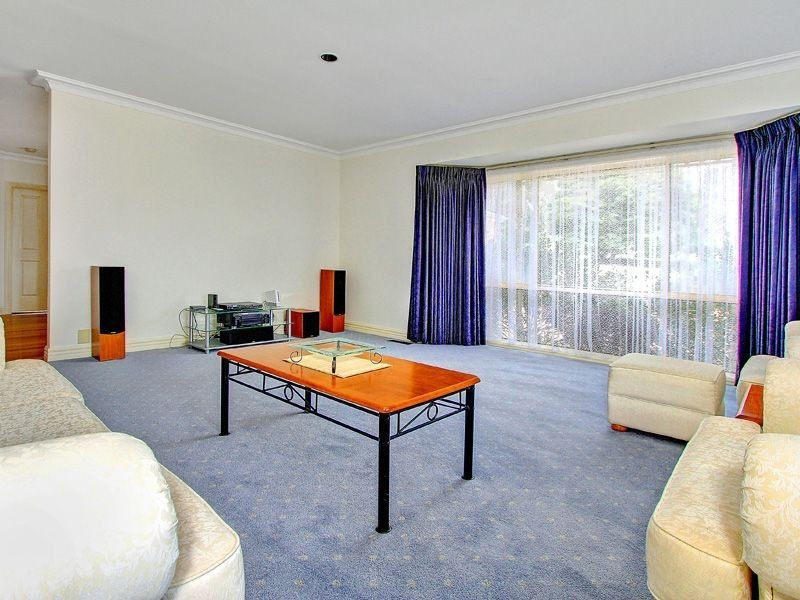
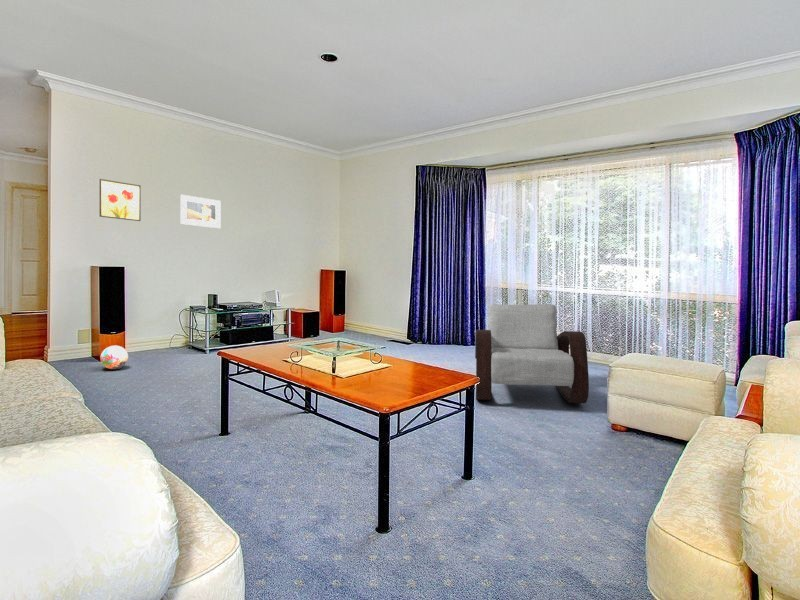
+ ball (114, 357)
+ wall art (120, 200)
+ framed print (201, 211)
+ armchair (525, 349)
